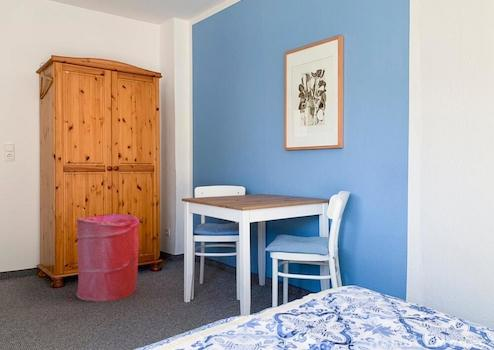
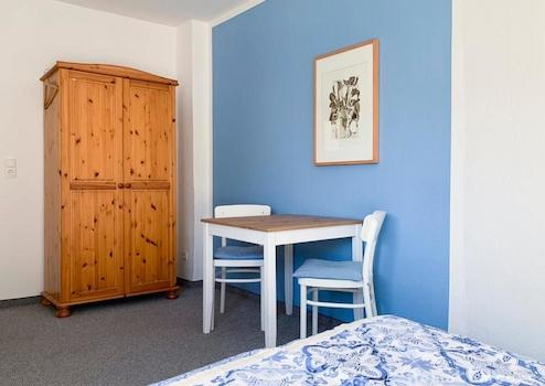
- laundry hamper (109, 254)
